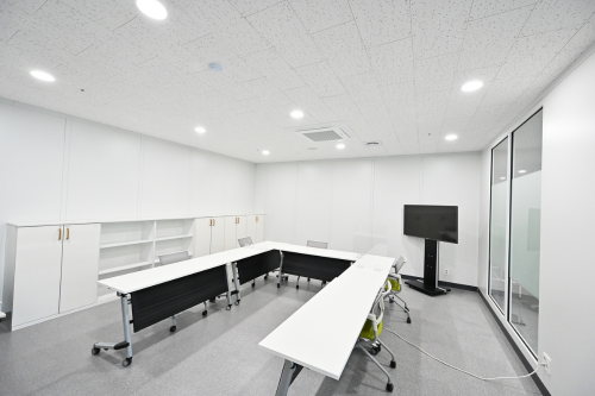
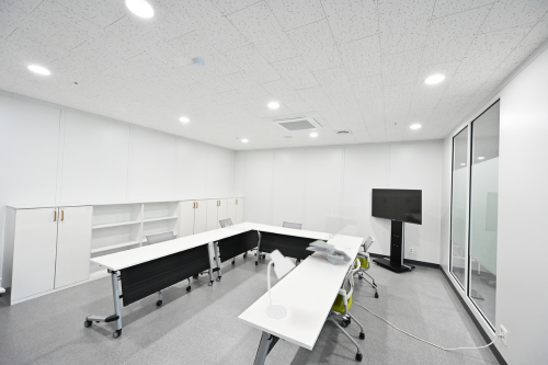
+ architectural model (328, 251)
+ desk lamp (278, 278)
